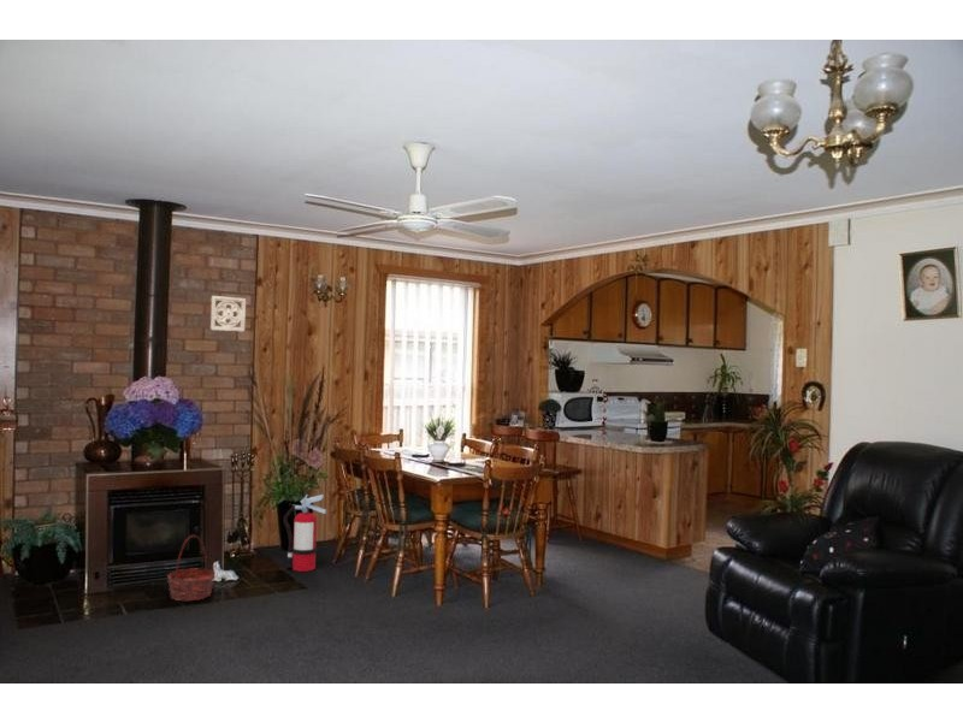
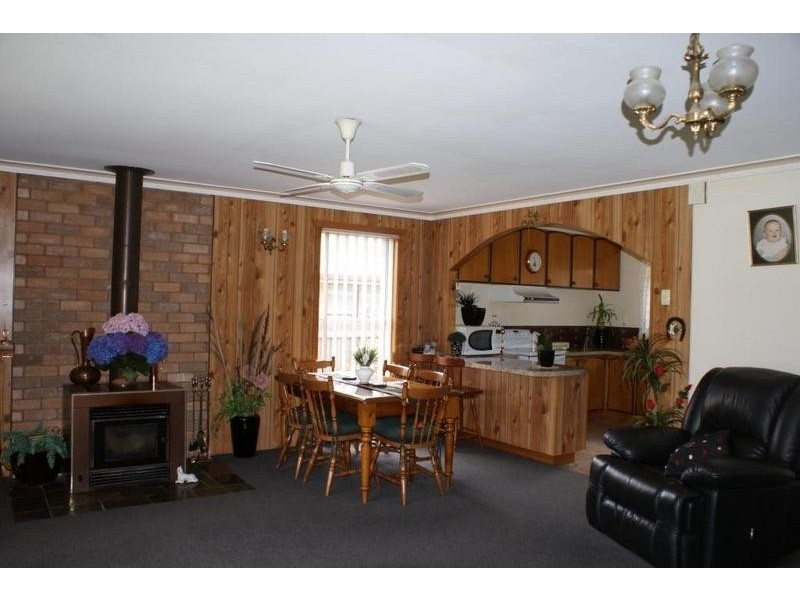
- basket (193, 568)
- fire extinguisher (303, 531)
- wall ornament (228, 314)
